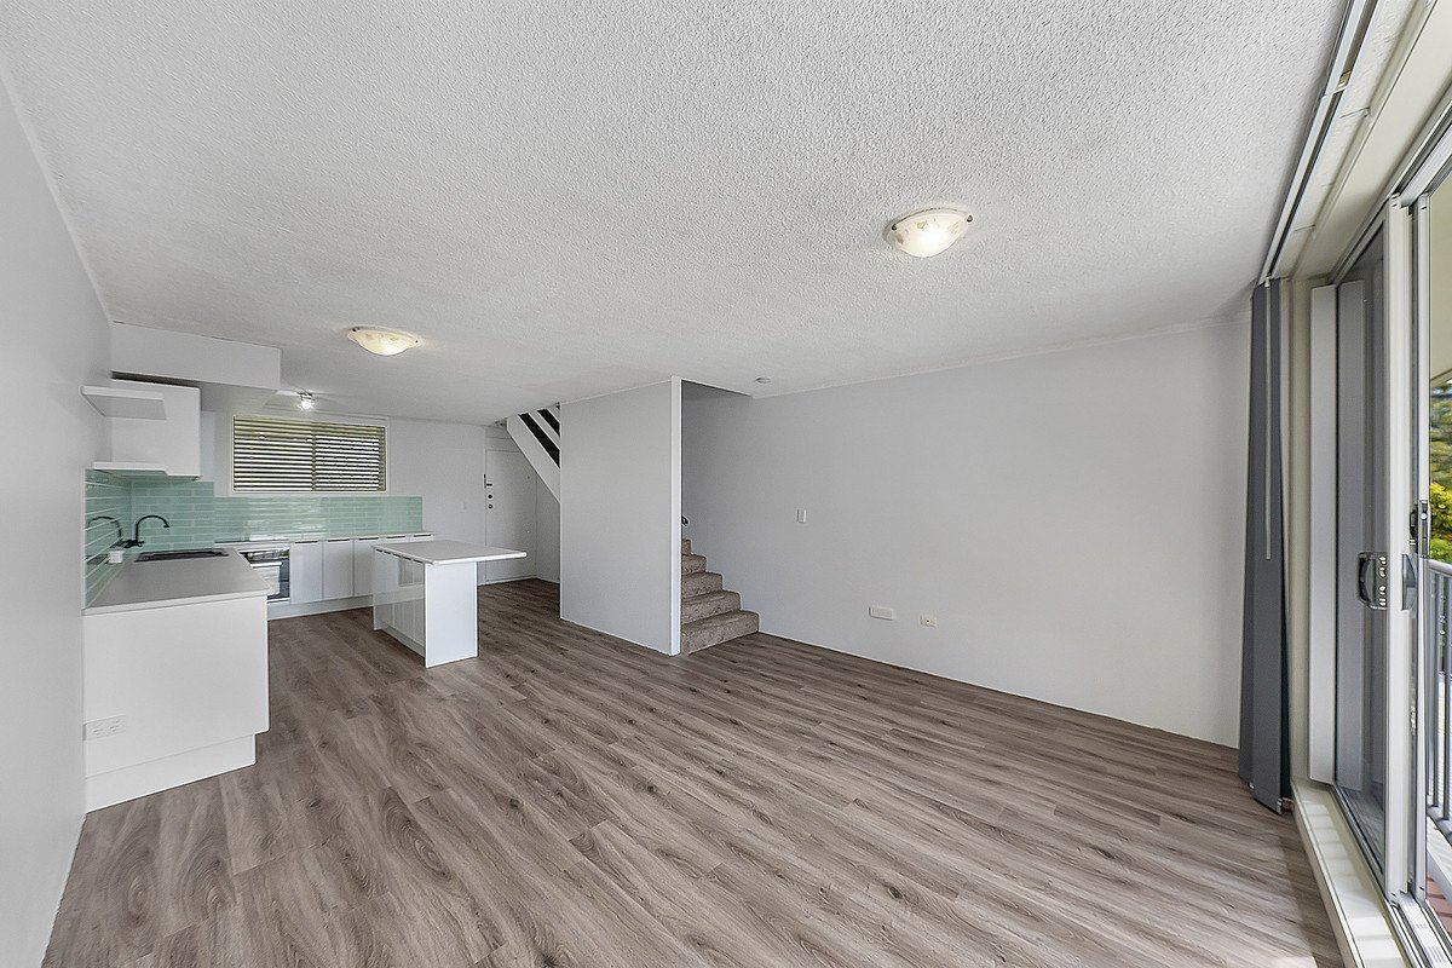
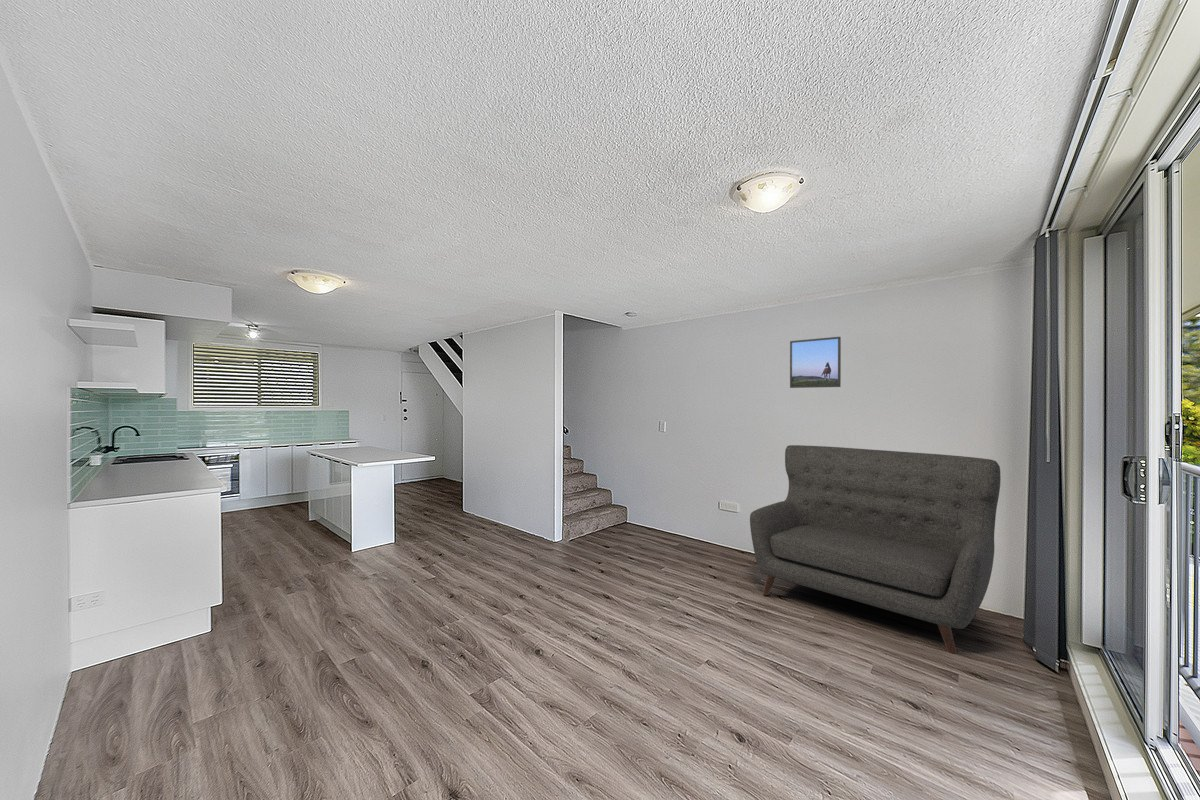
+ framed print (814, 363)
+ sofa (866, 528)
